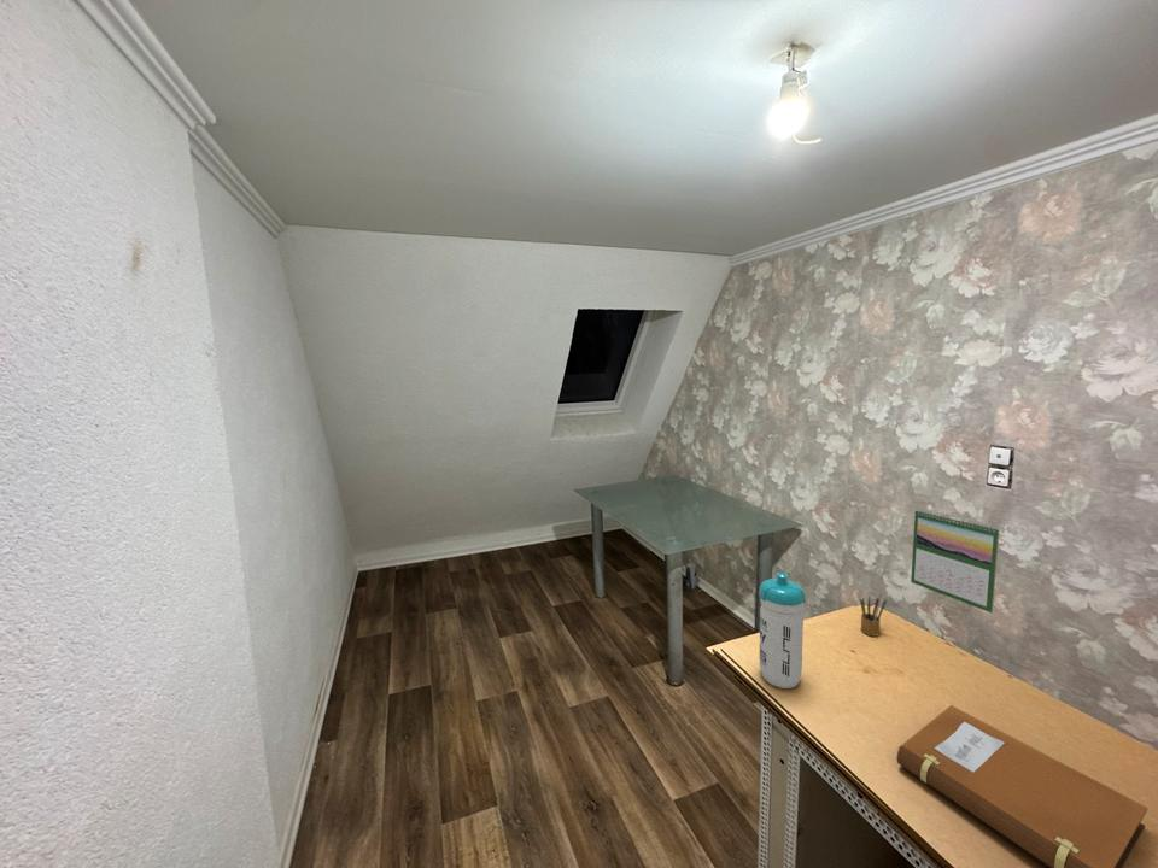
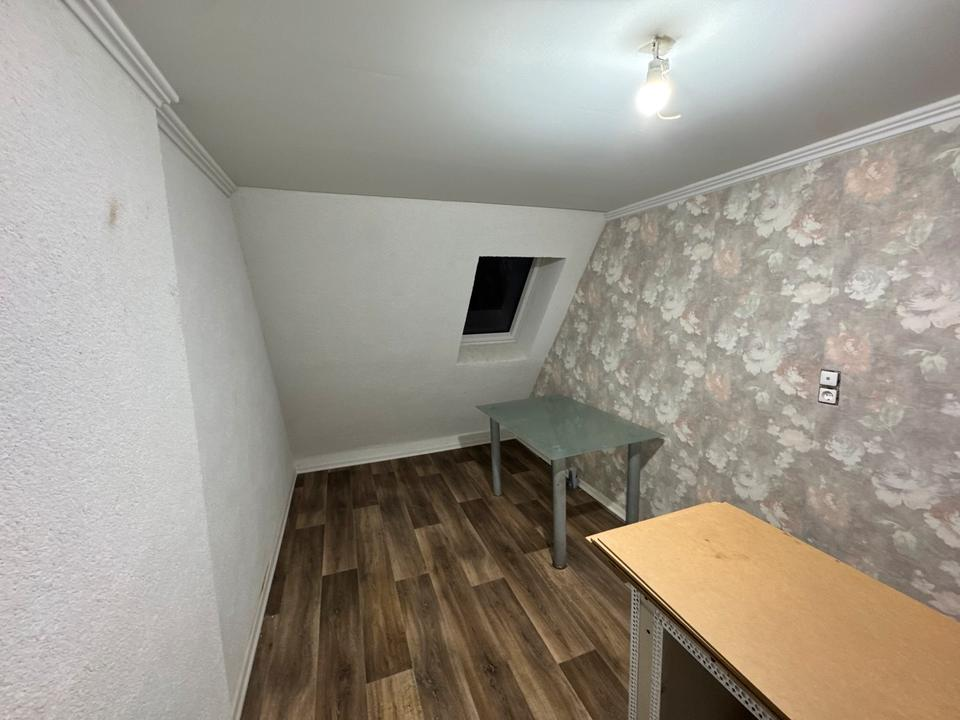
- pencil box (871, 614)
- notebook (1005, 781)
- water bottle (780, 626)
- calendar (951, 556)
